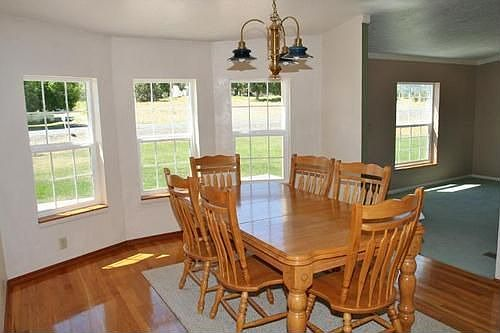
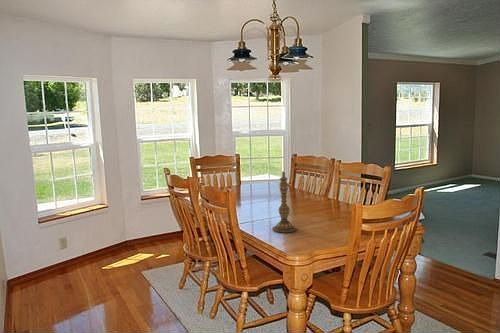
+ candlestick (283, 200)
